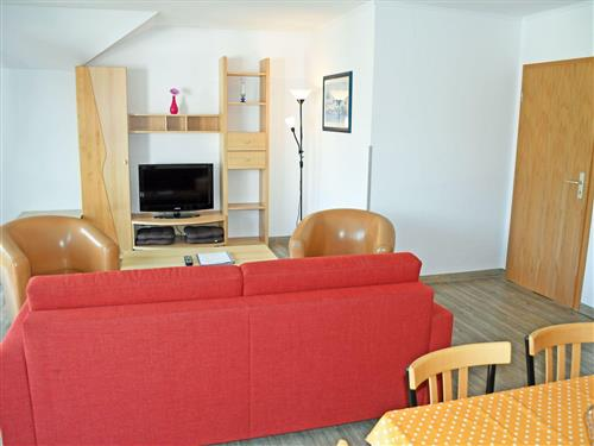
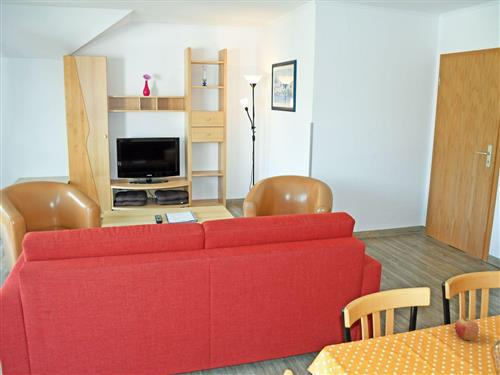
+ fruit (466, 328)
